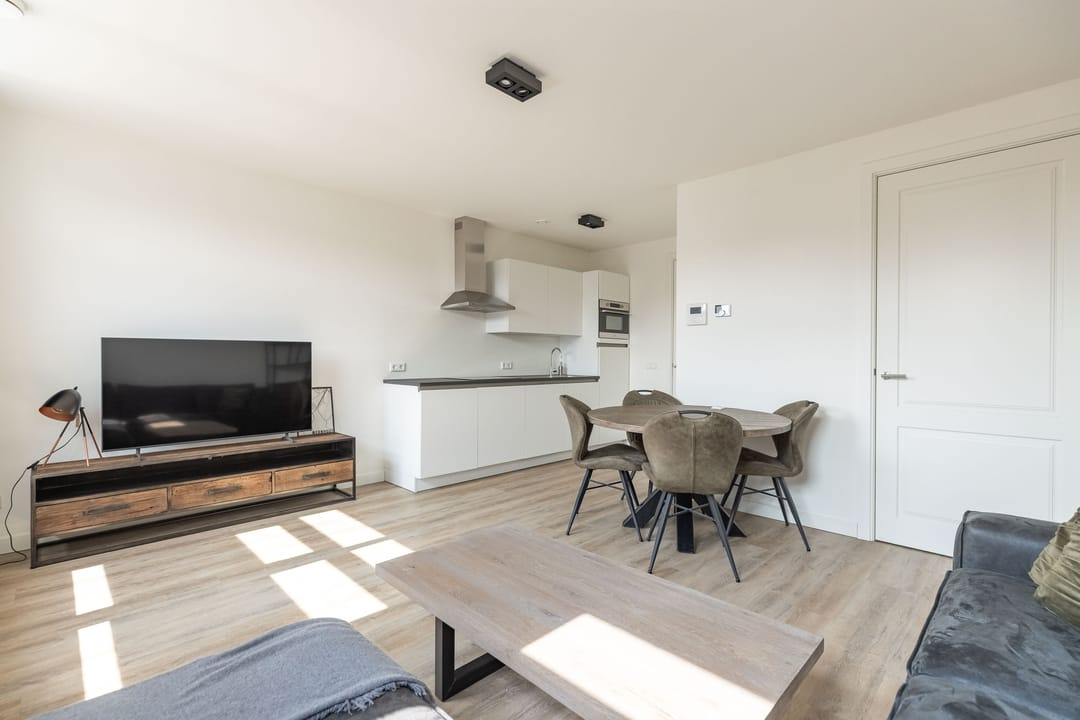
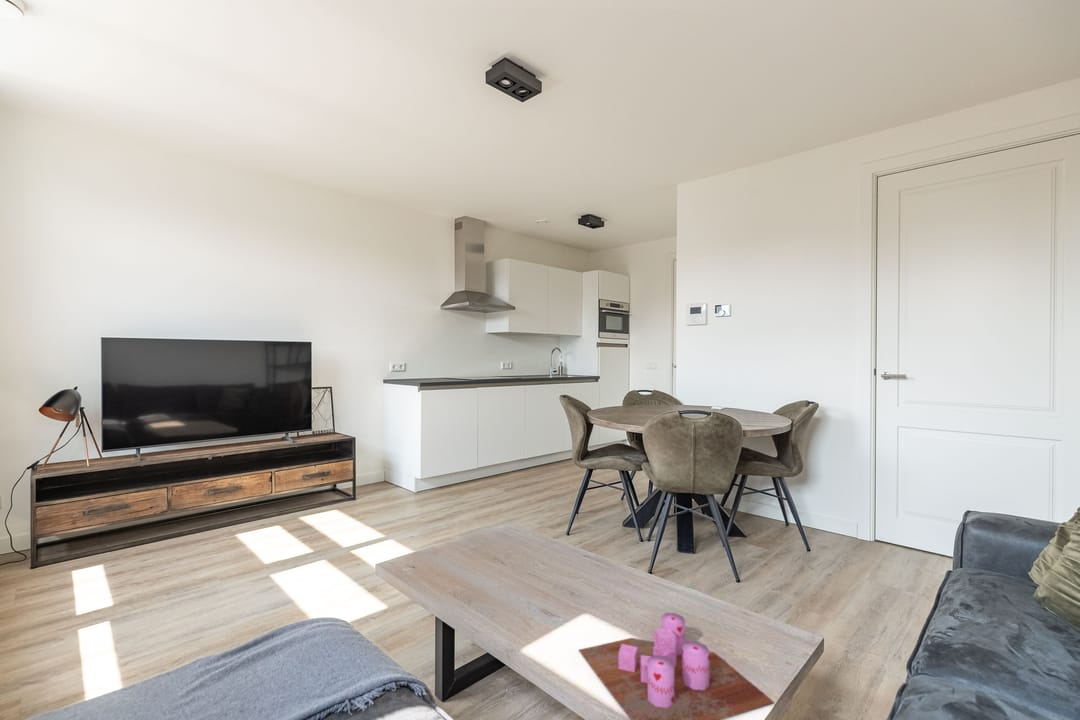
+ candle (668, 657)
